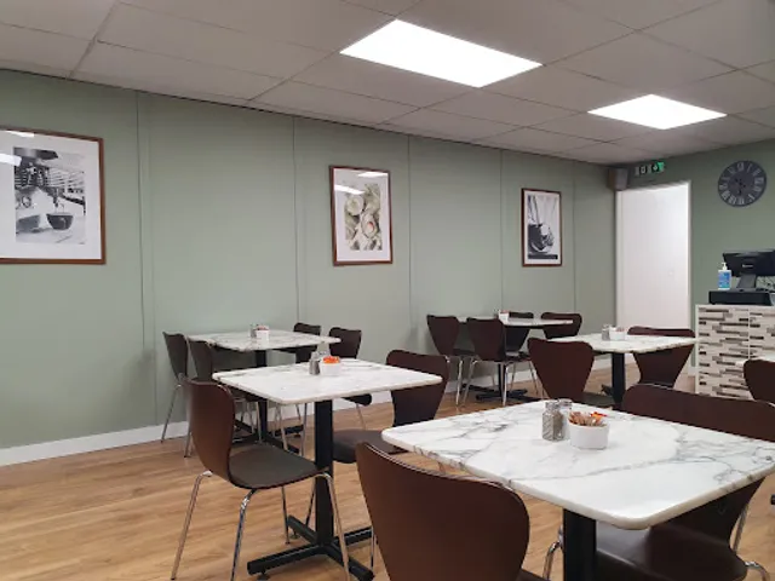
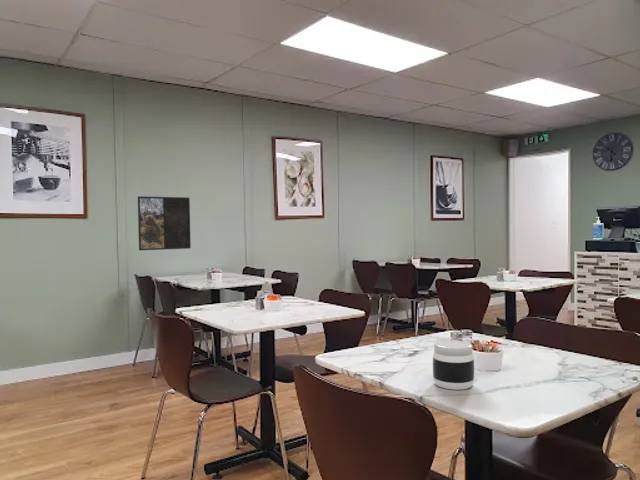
+ jar (453, 364)
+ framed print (164, 223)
